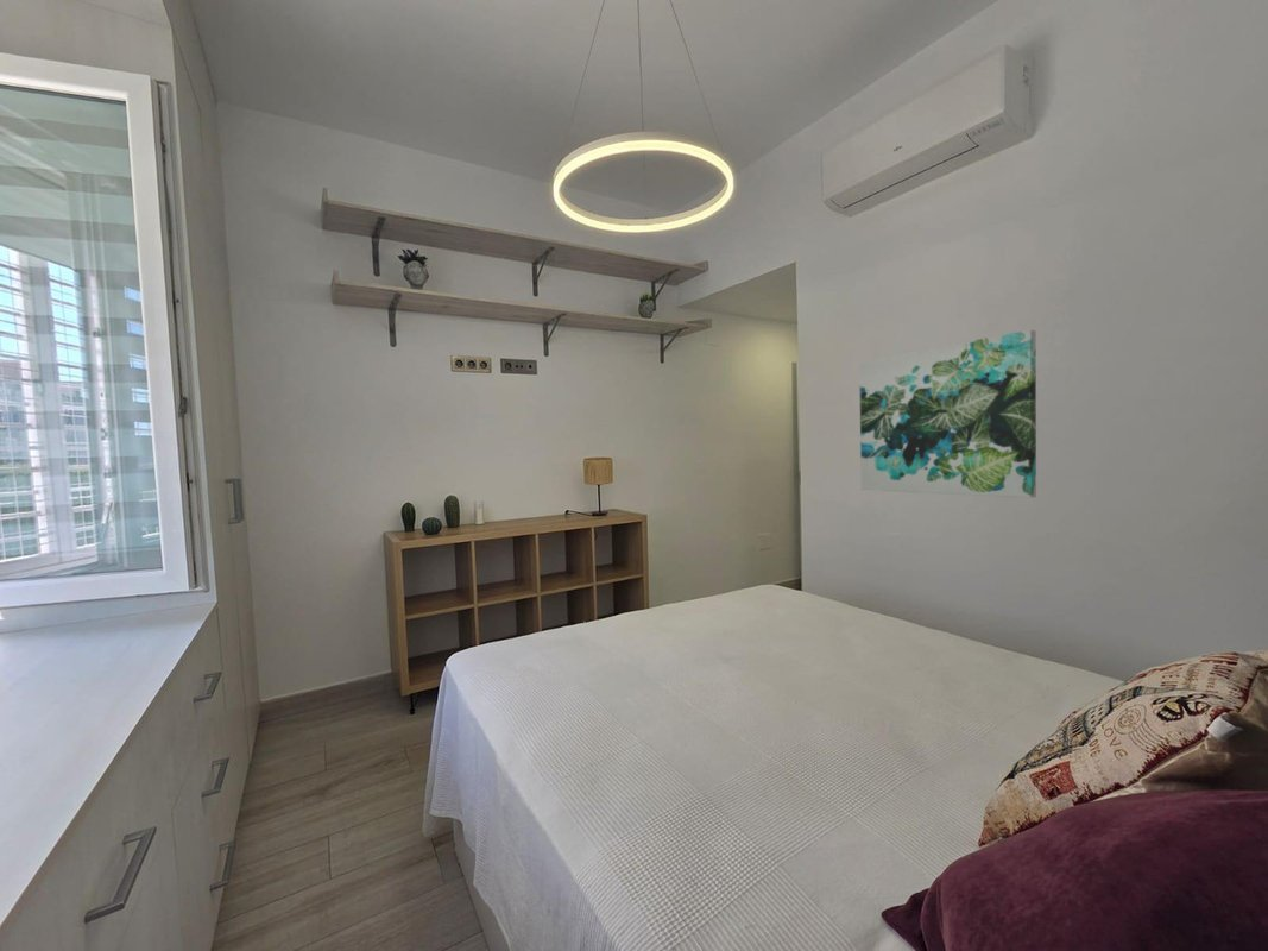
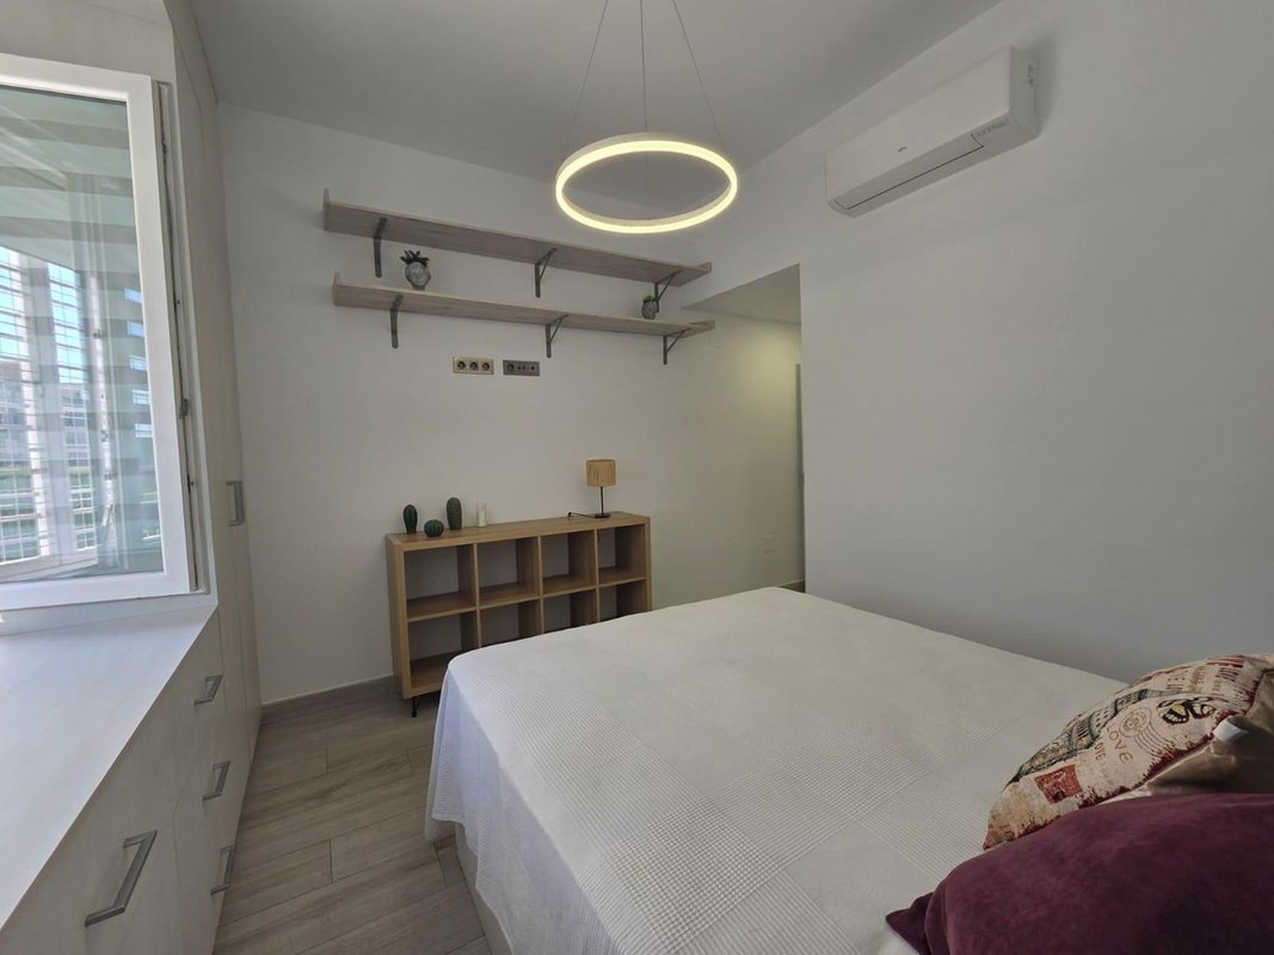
- wall art (936, 421)
